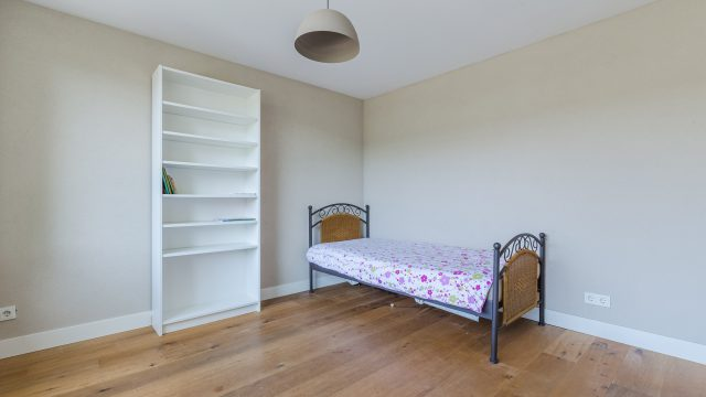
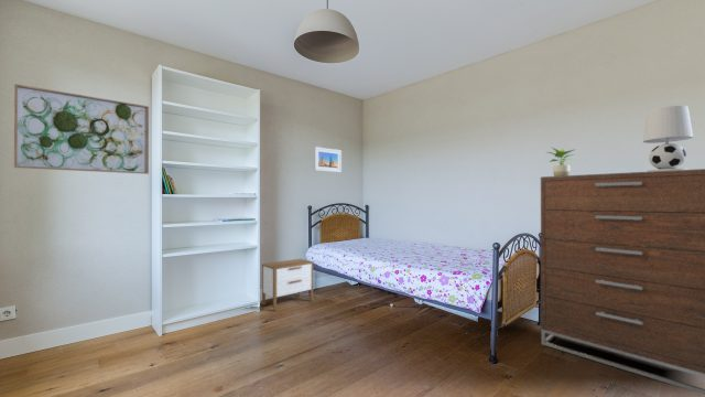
+ potted plant (560, 161)
+ nightstand (288, 282)
+ wall art (88, 133)
+ dresser (625, 266)
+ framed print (328, 160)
+ table lamp (666, 140)
